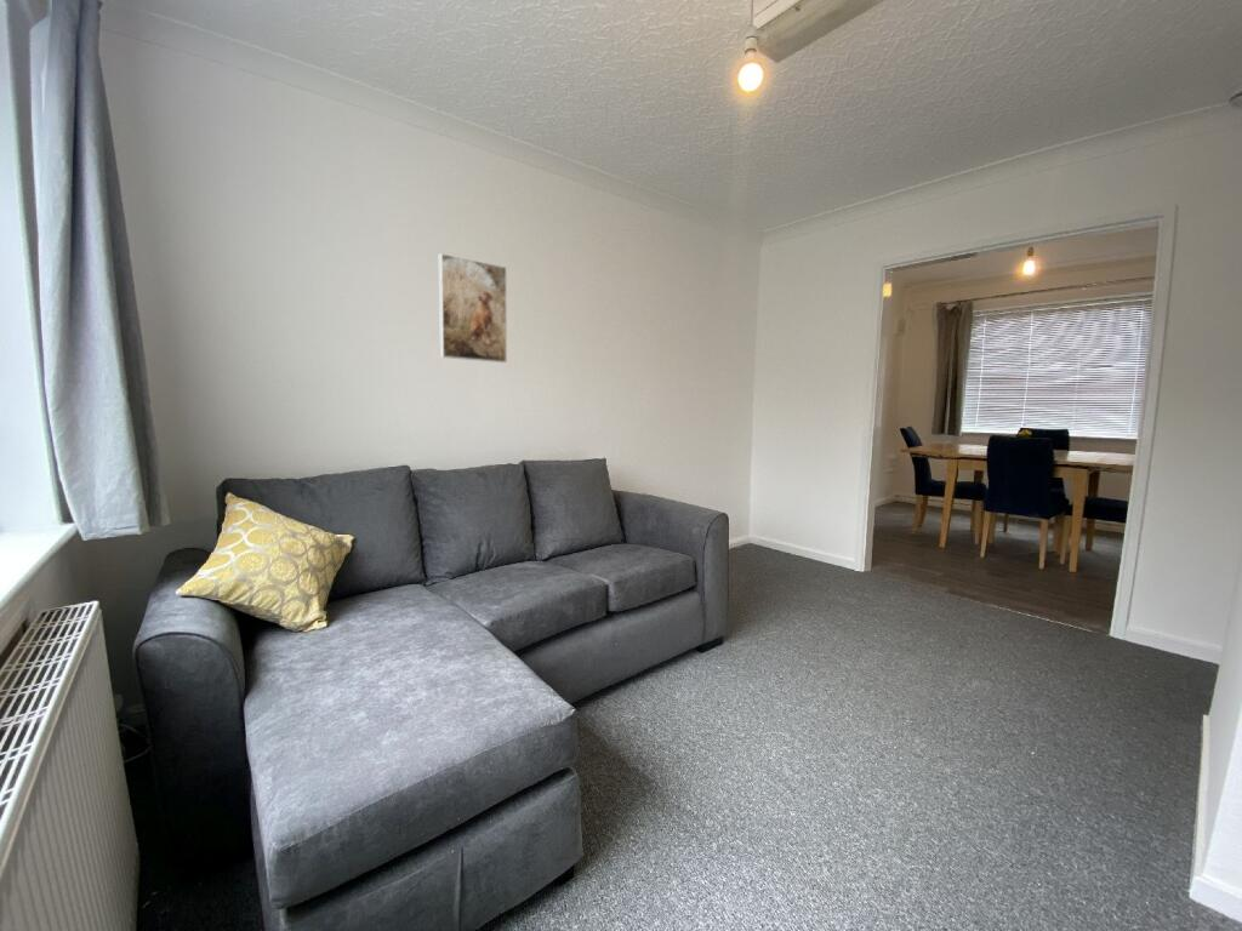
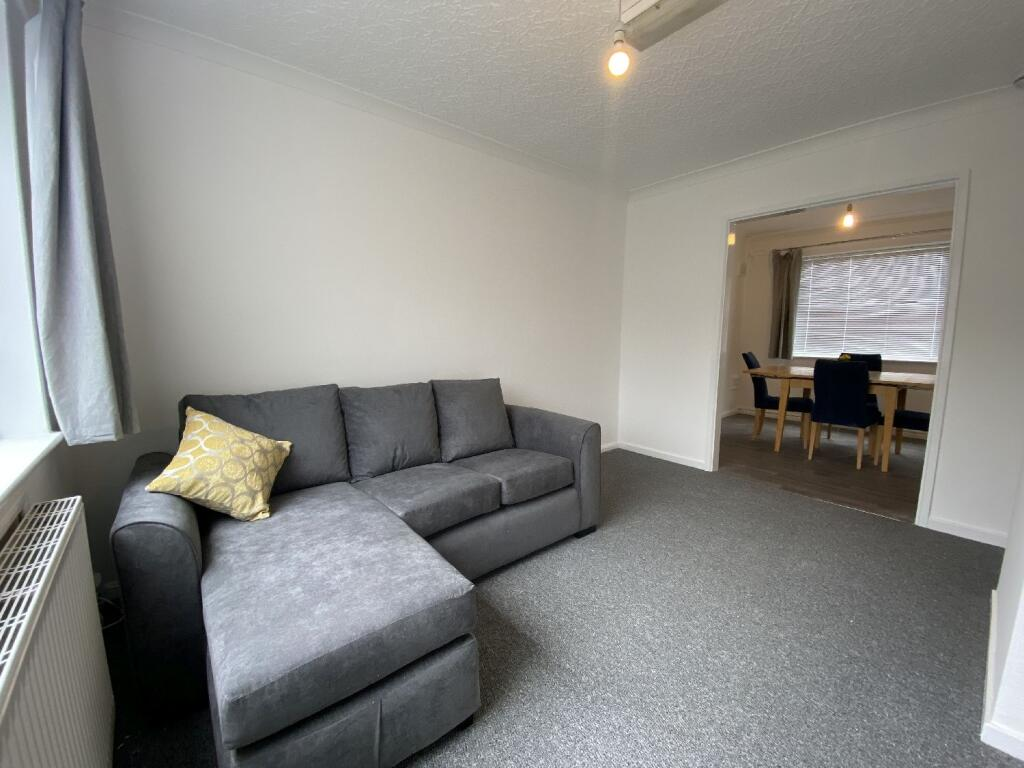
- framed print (474, 310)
